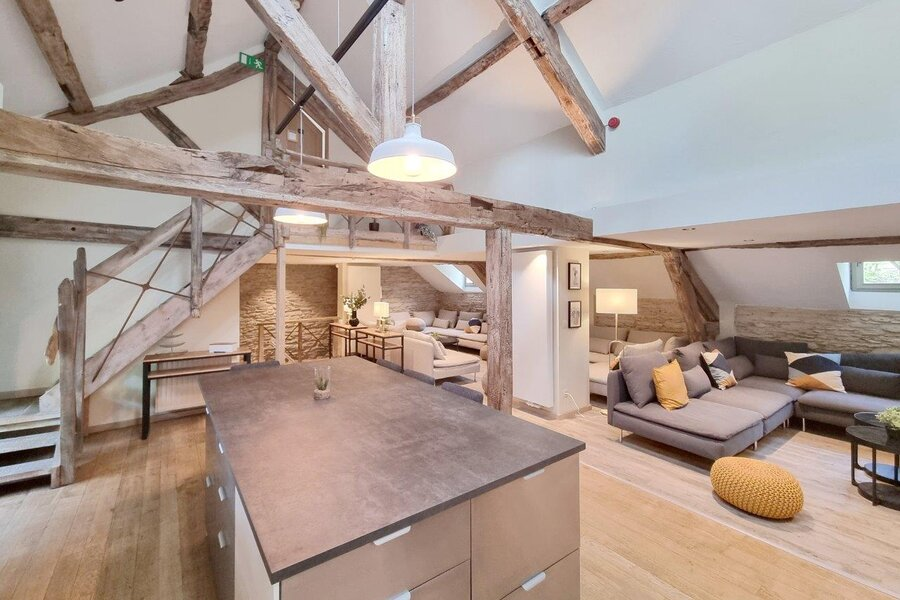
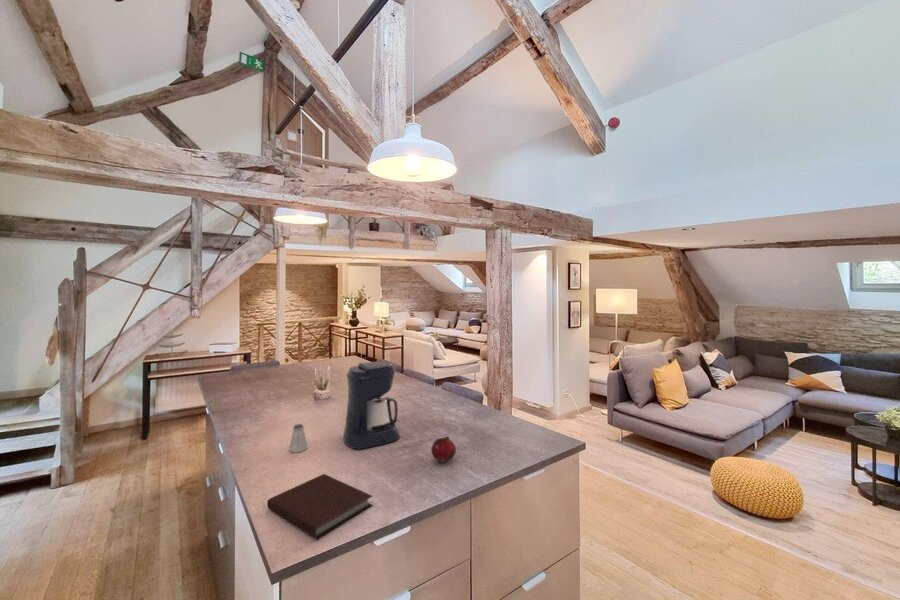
+ fruit (443, 448)
+ coffee maker (370, 401)
+ saltshaker (298, 437)
+ notebook (320, 502)
